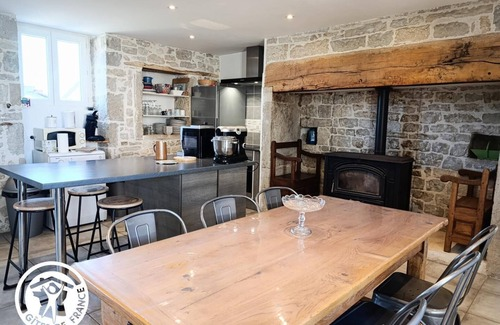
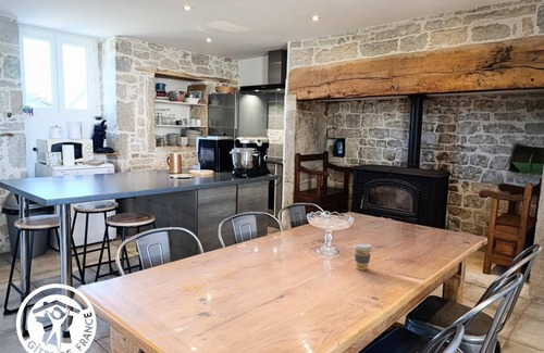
+ coffee cup (362, 256)
